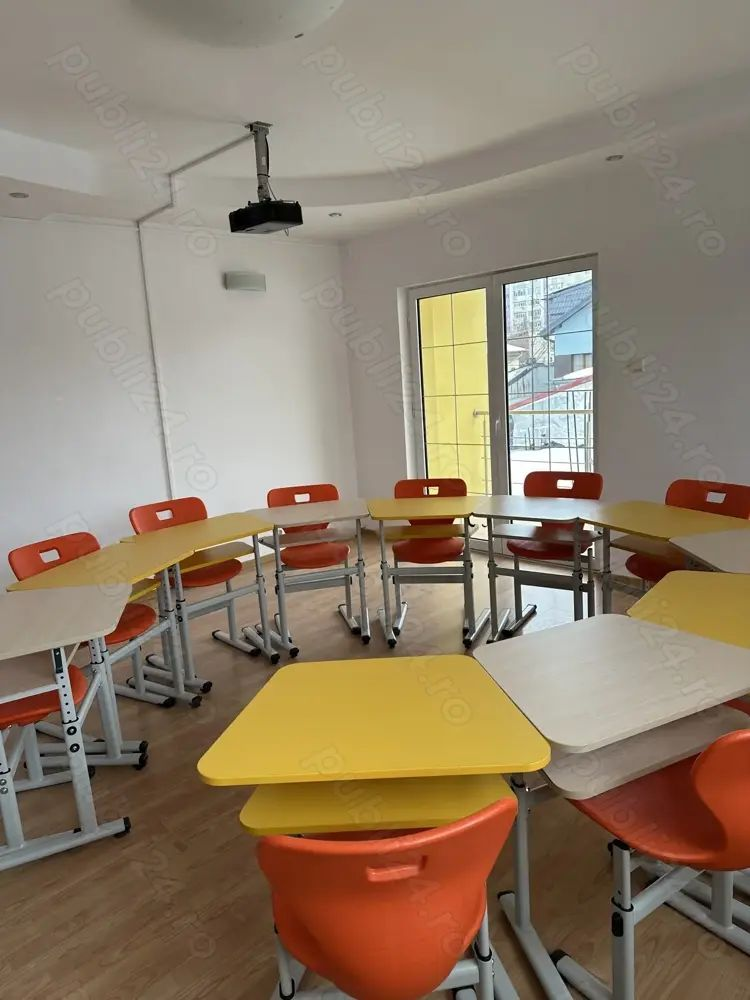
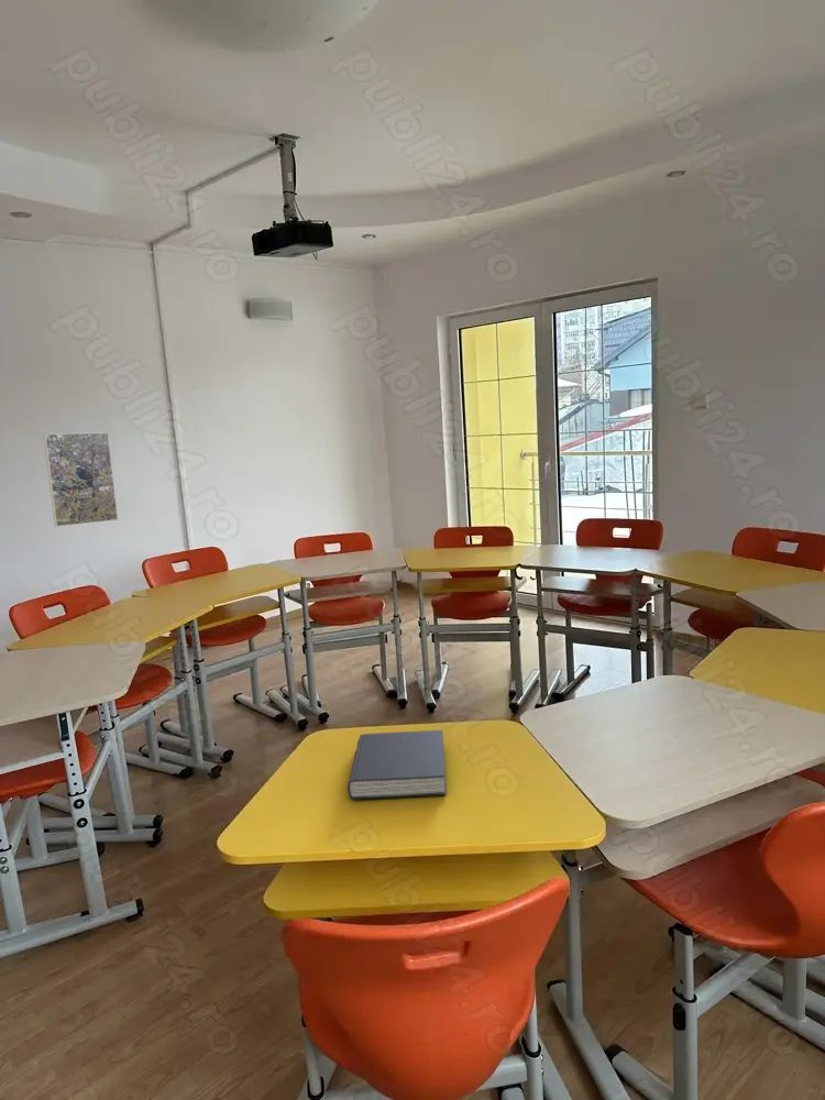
+ book (398, 761)
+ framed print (81, 479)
